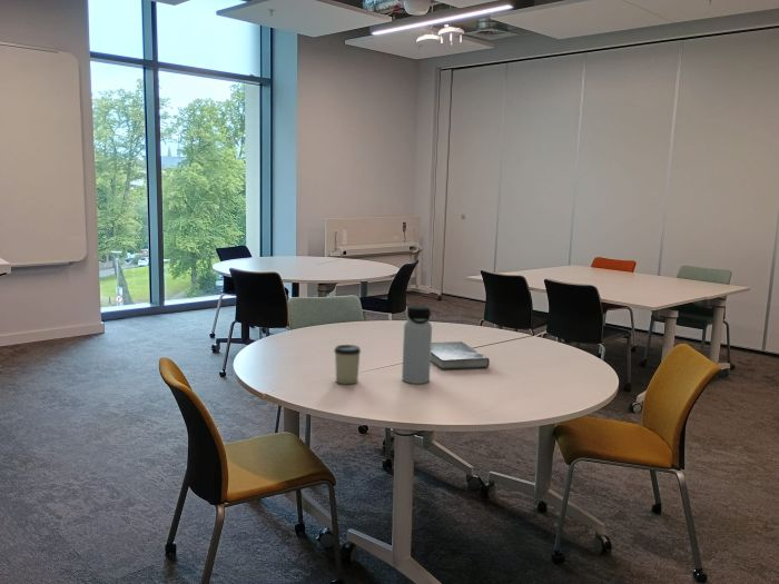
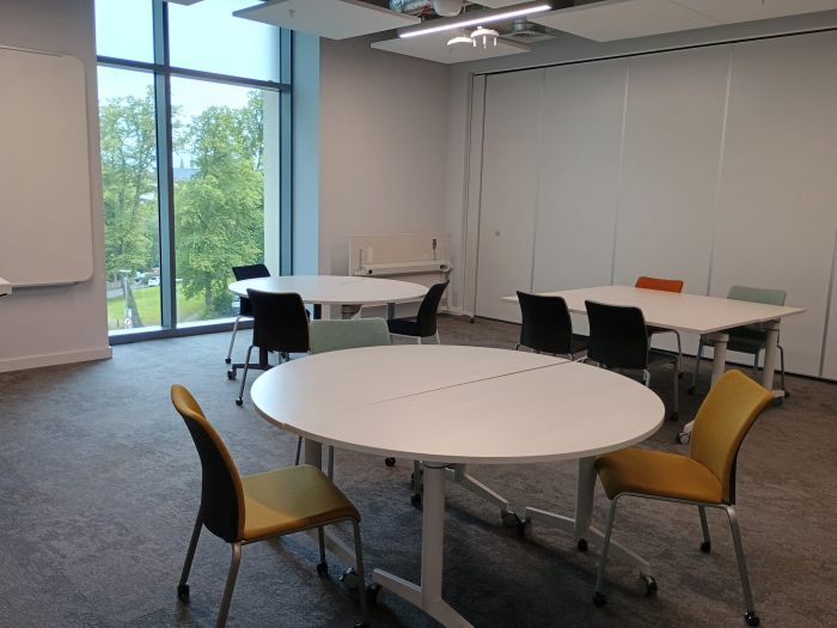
- water bottle (416, 344)
- book (452, 354)
- cup (346, 364)
